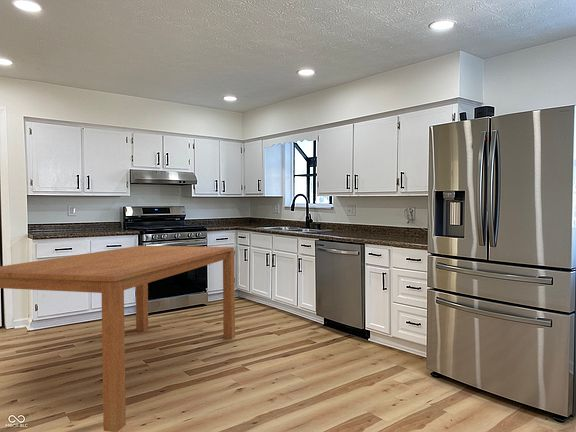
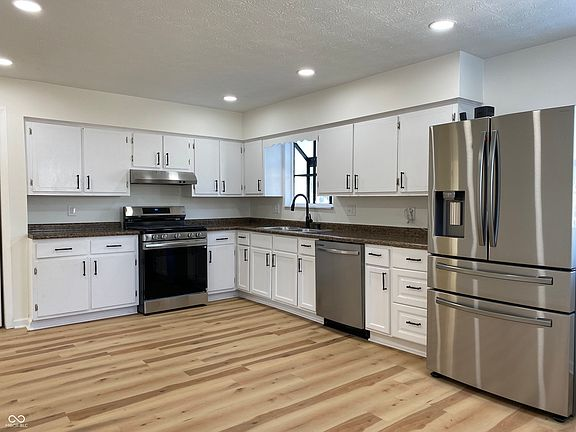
- dining table (136, 311)
